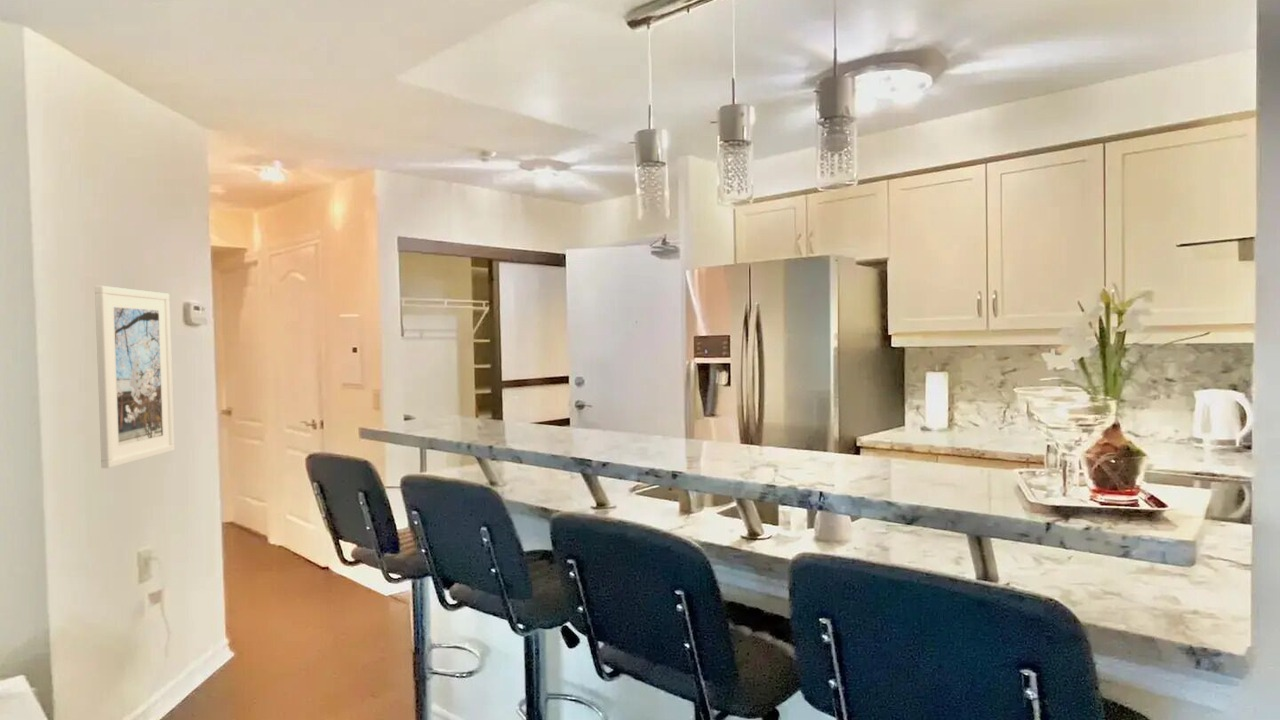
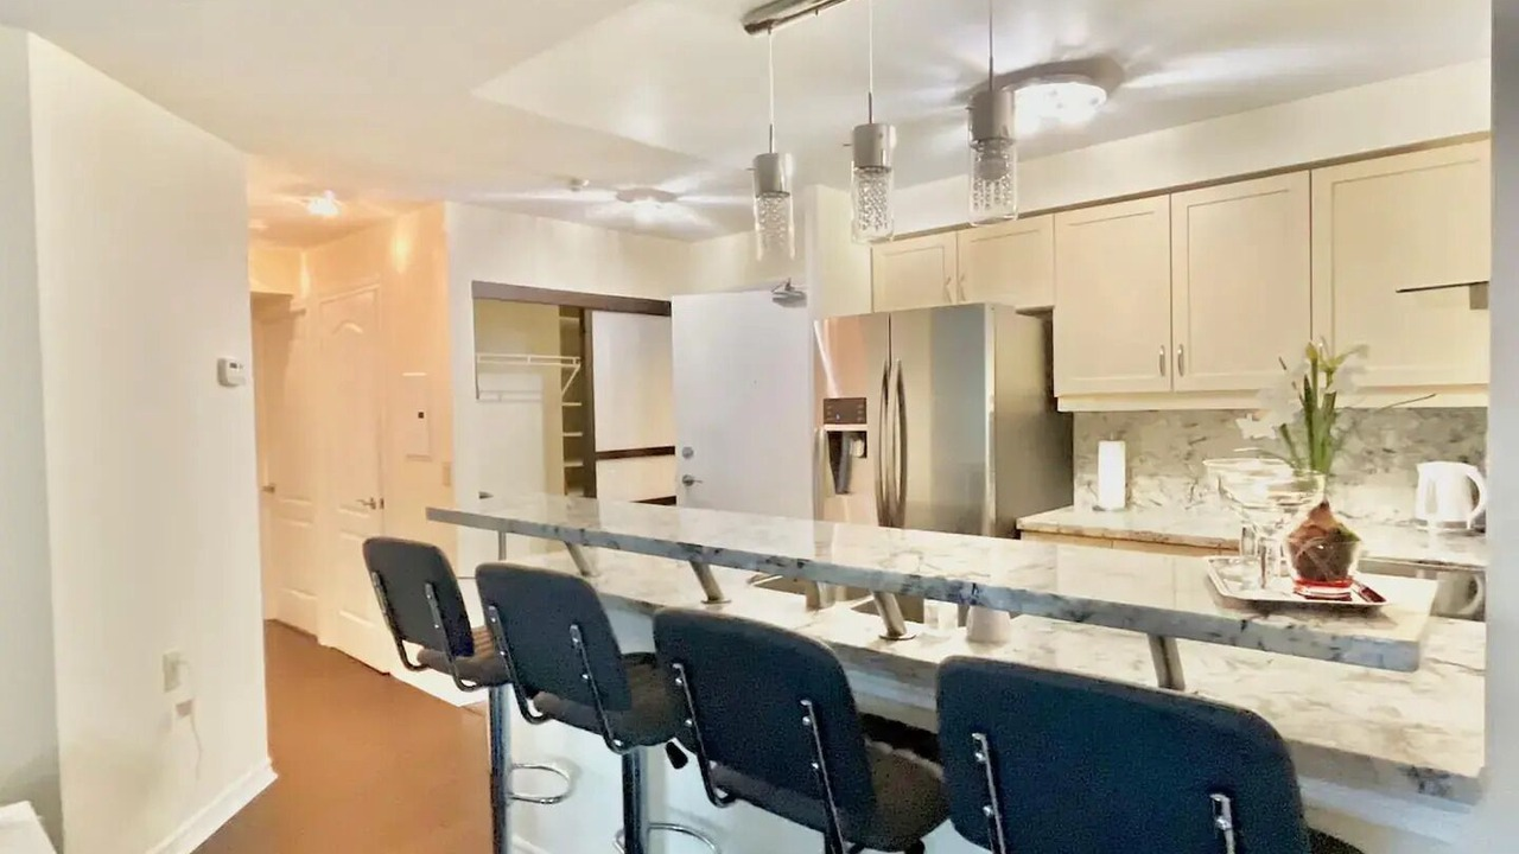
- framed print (137, 374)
